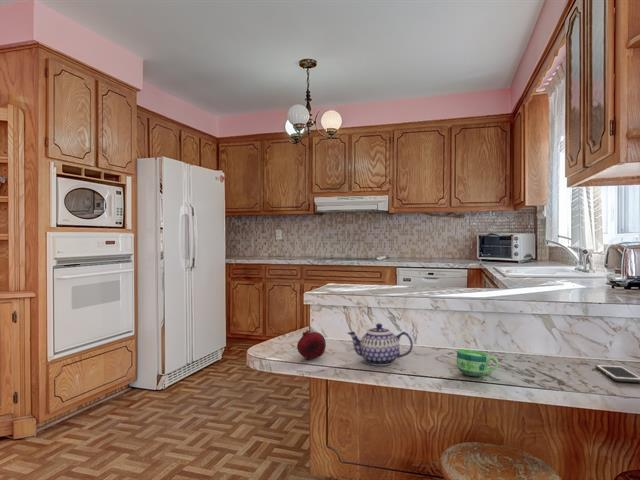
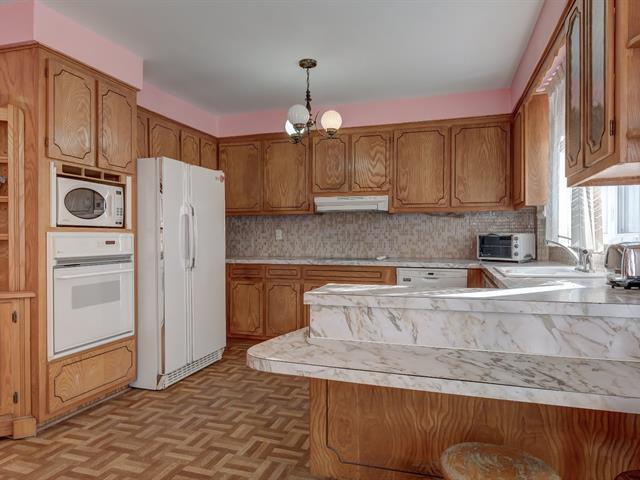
- cell phone (618, 373)
- cup (477, 363)
- fruit (311, 344)
- teapot (379, 342)
